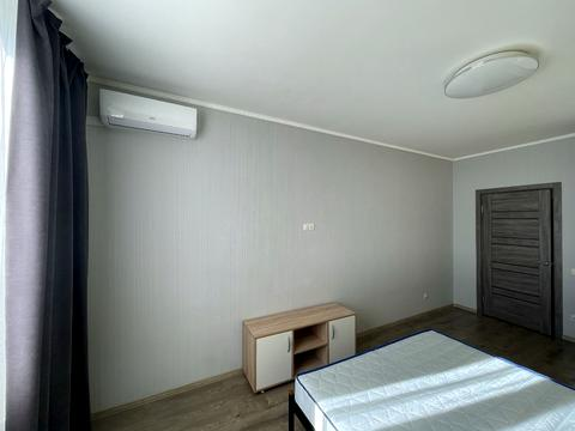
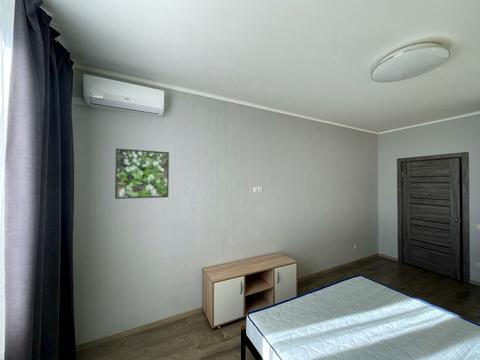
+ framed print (143, 174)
